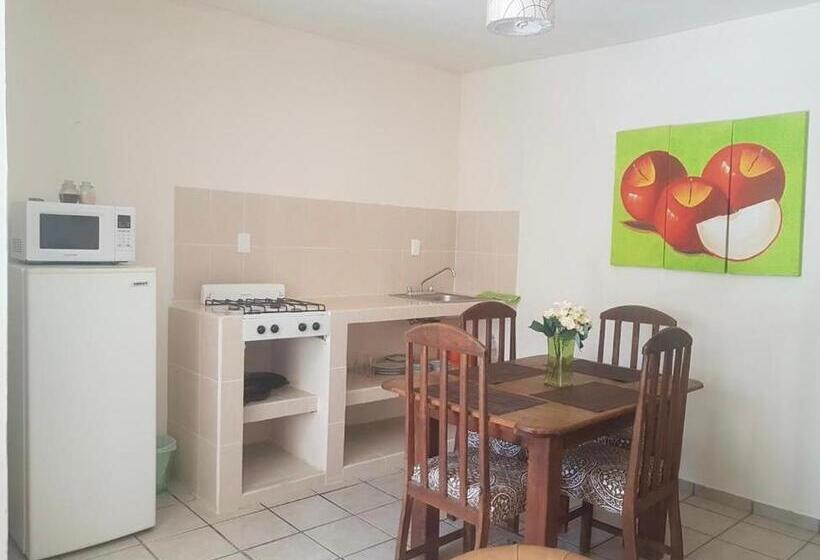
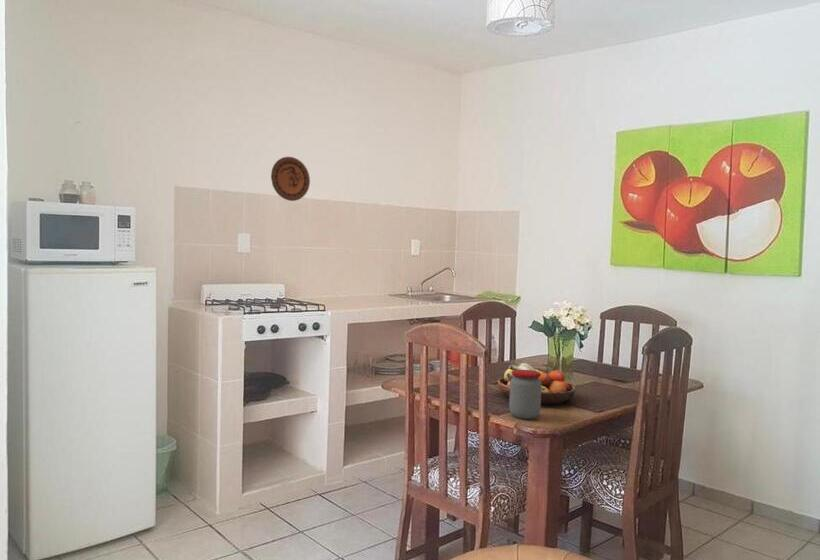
+ jar (525, 393)
+ fruit bowl (538, 378)
+ decorative plate (290, 178)
